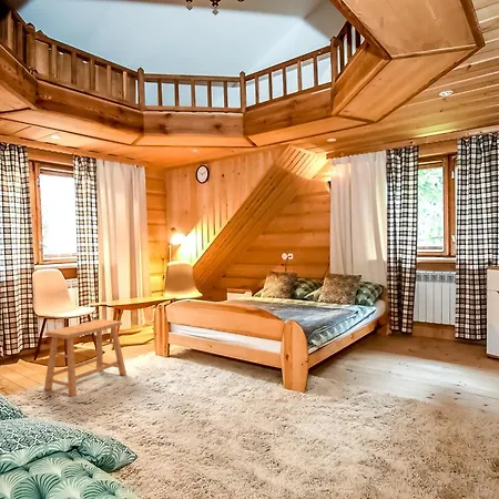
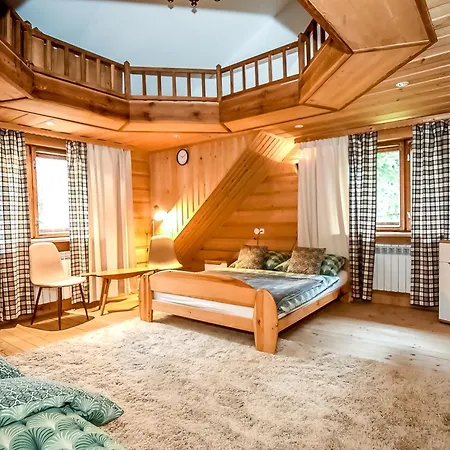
- stool (88, 360)
